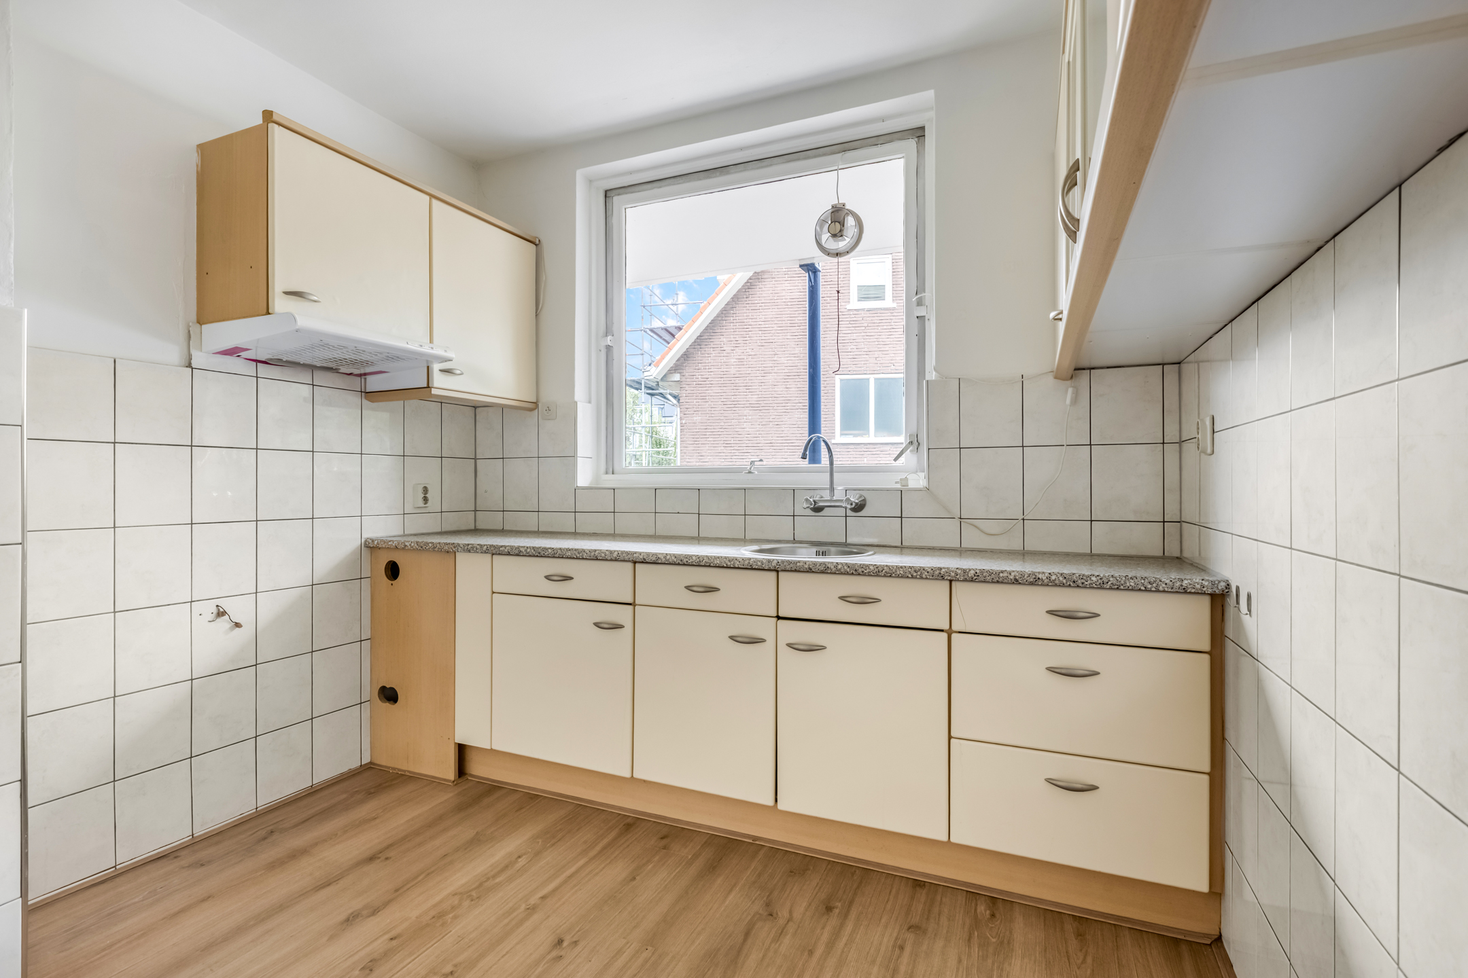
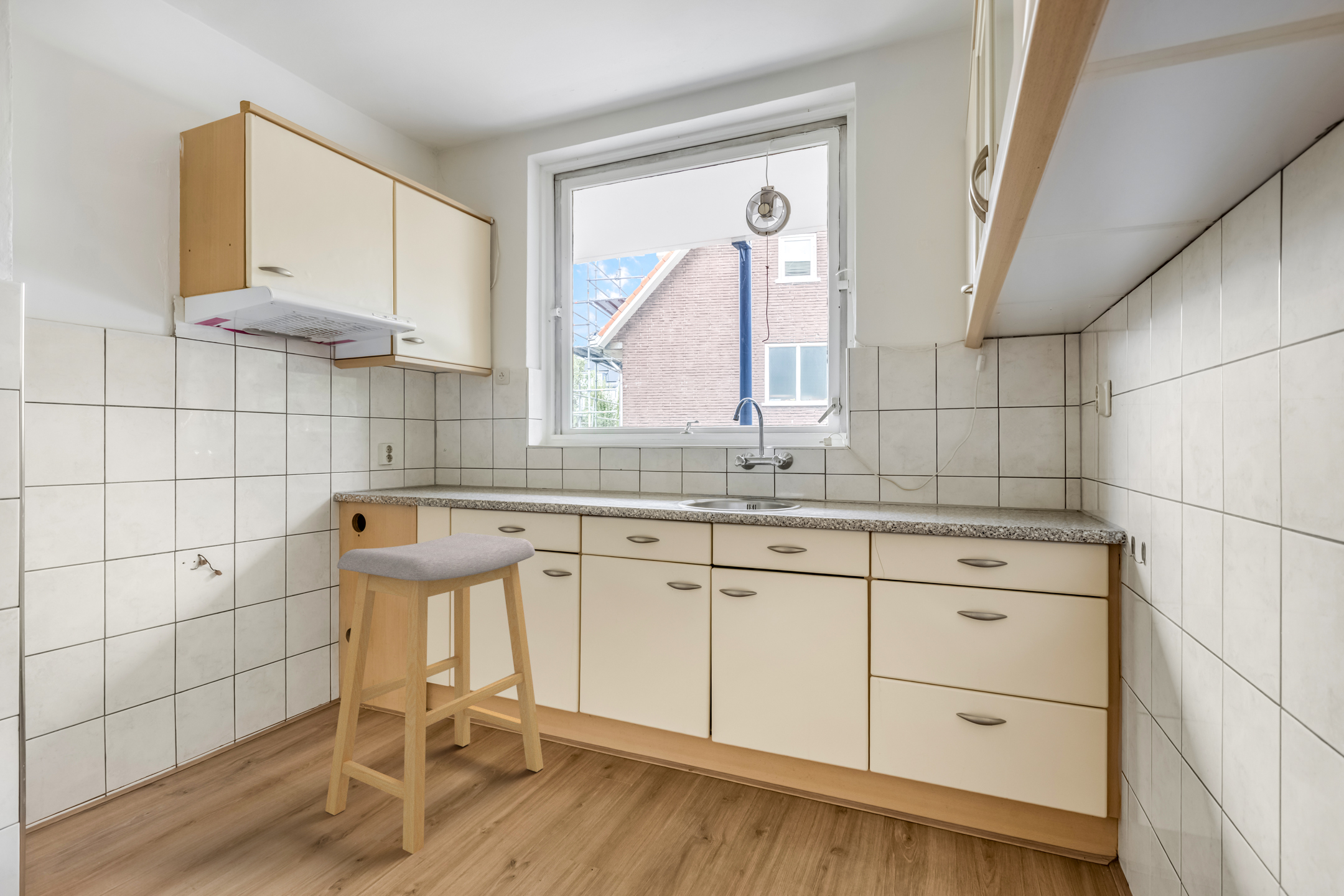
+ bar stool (442, 666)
